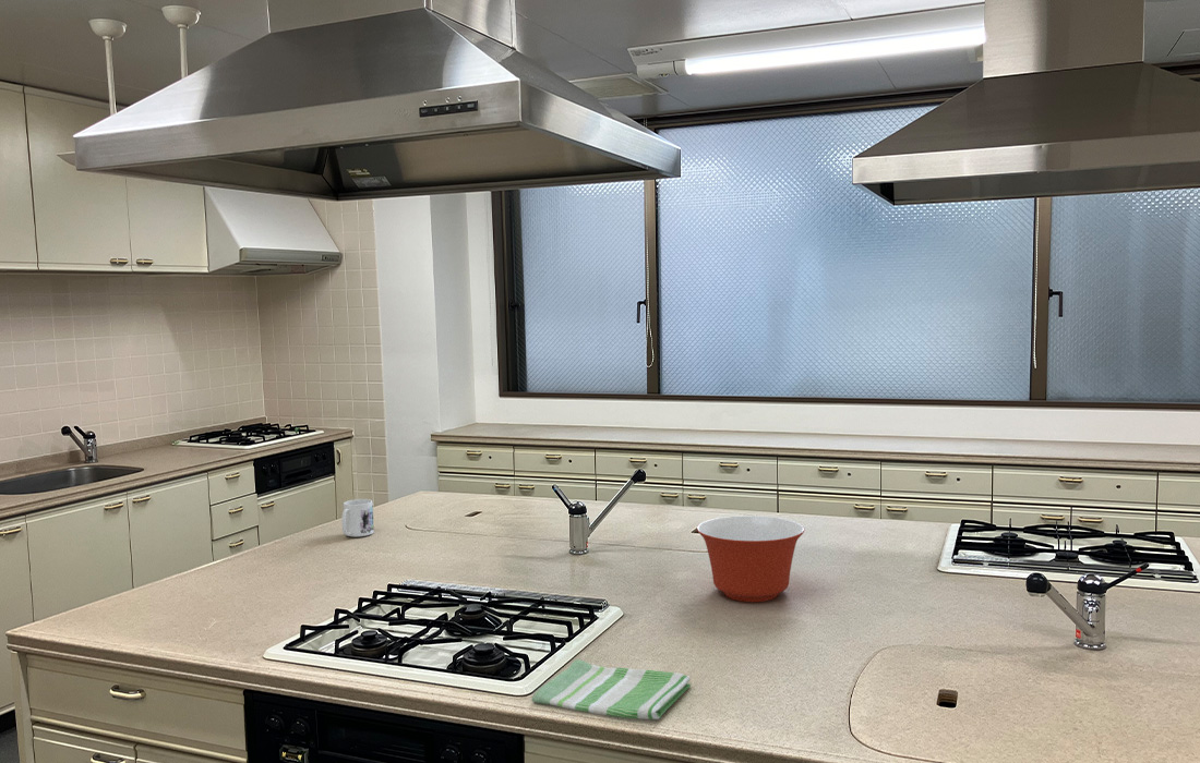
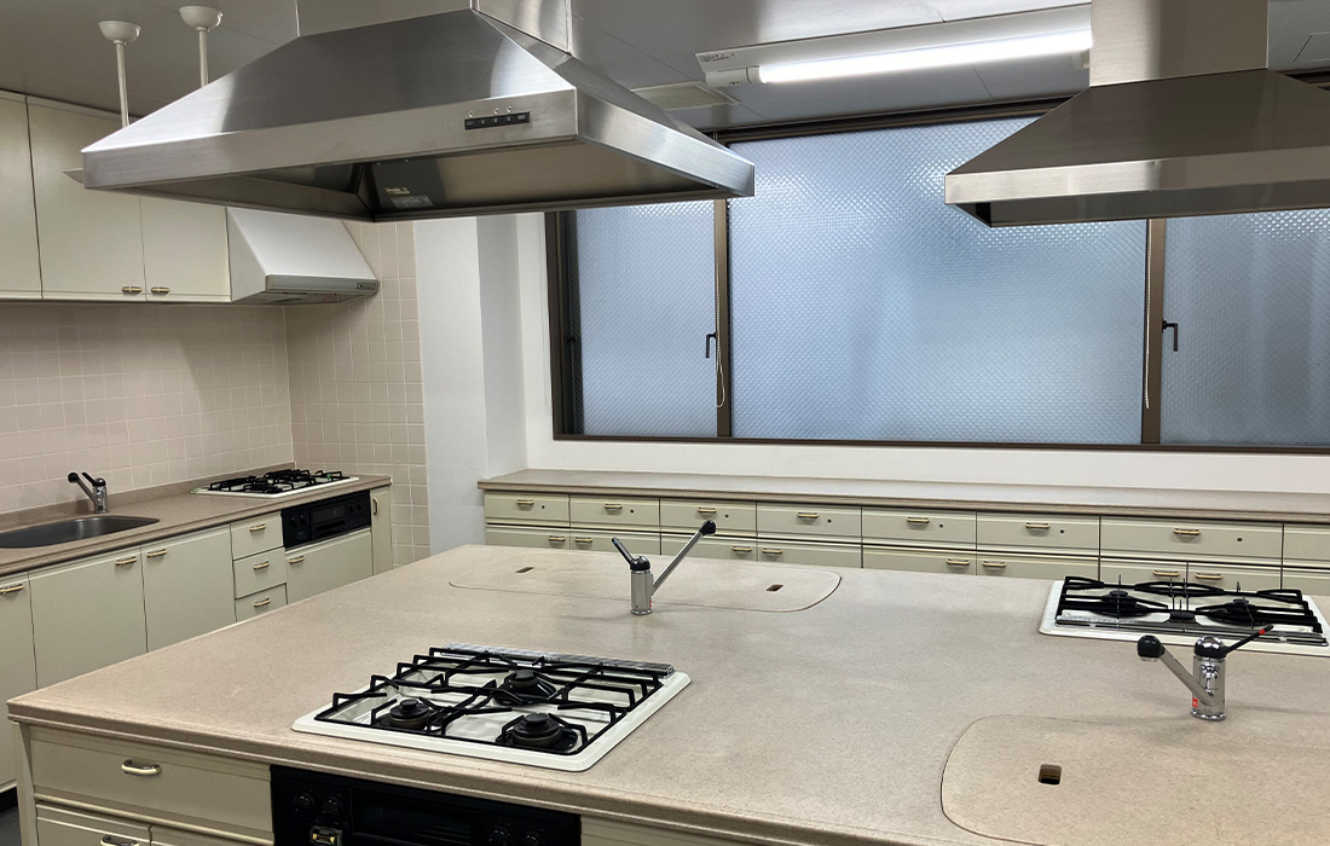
- dish towel (613, 688)
- mug (355, 519)
- mixing bowl (751, 560)
